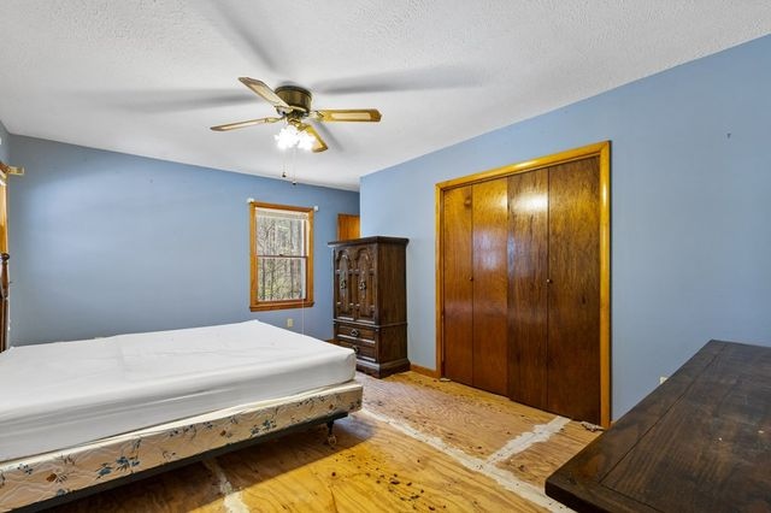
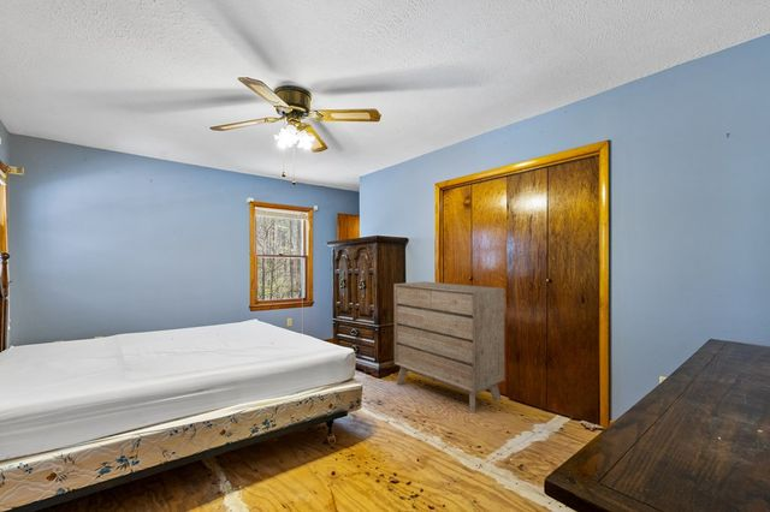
+ dresser (445, 338)
